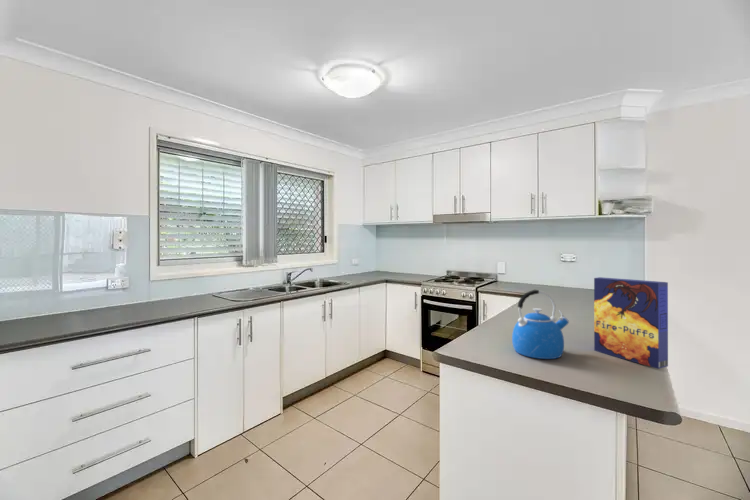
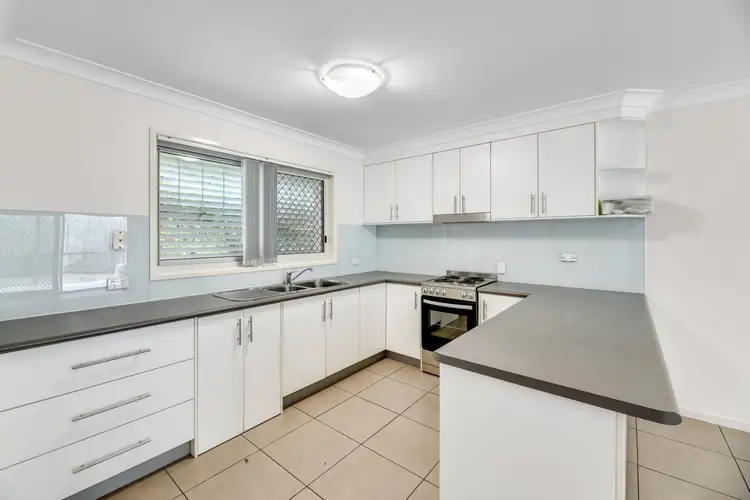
- kettle (542, 320)
- cereal box (628, 318)
